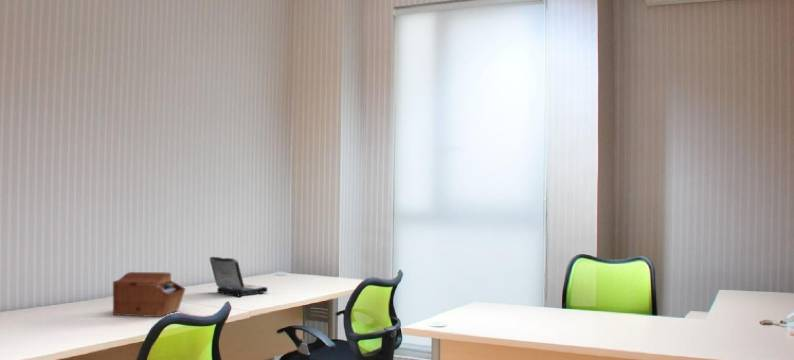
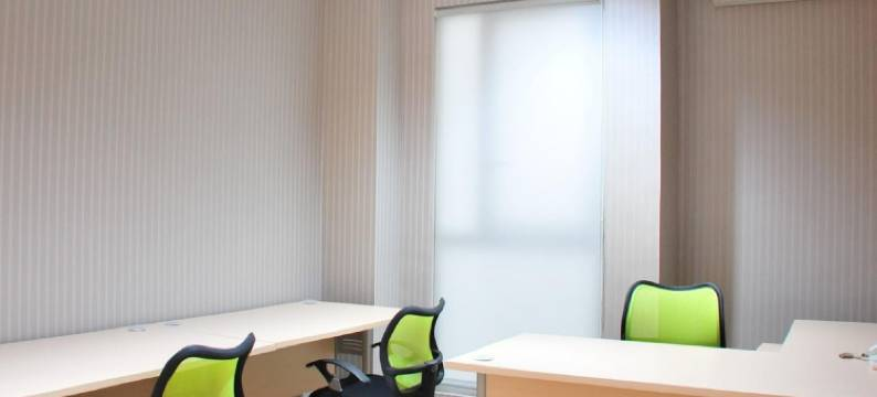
- sewing box (149, 293)
- laptop (238, 274)
